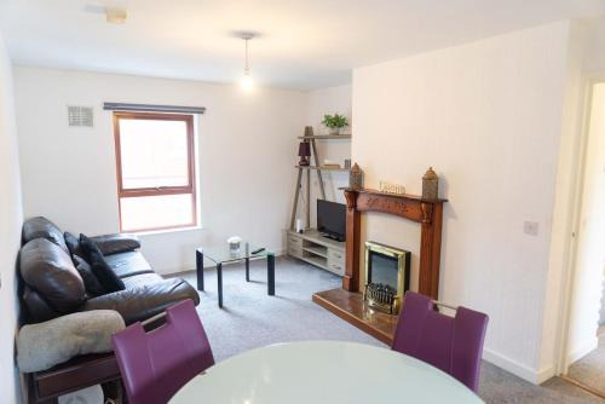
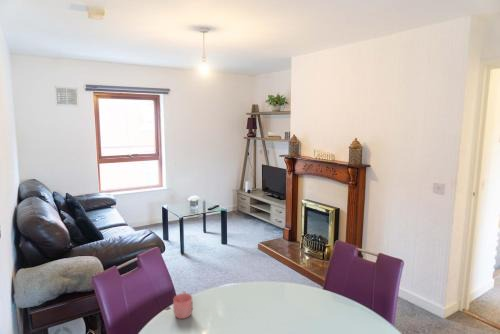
+ mug (183, 304)
